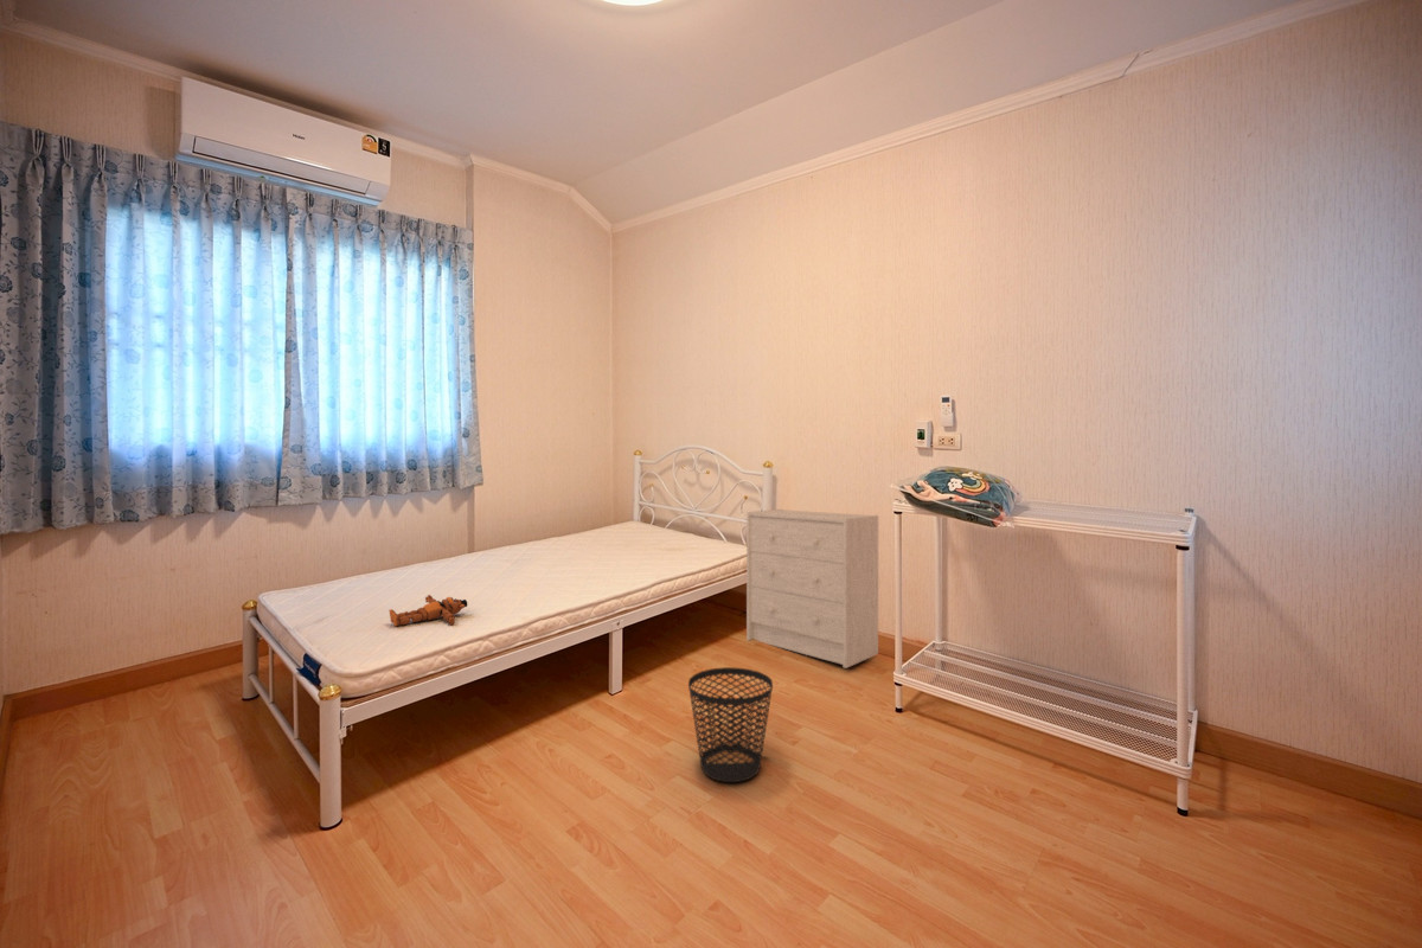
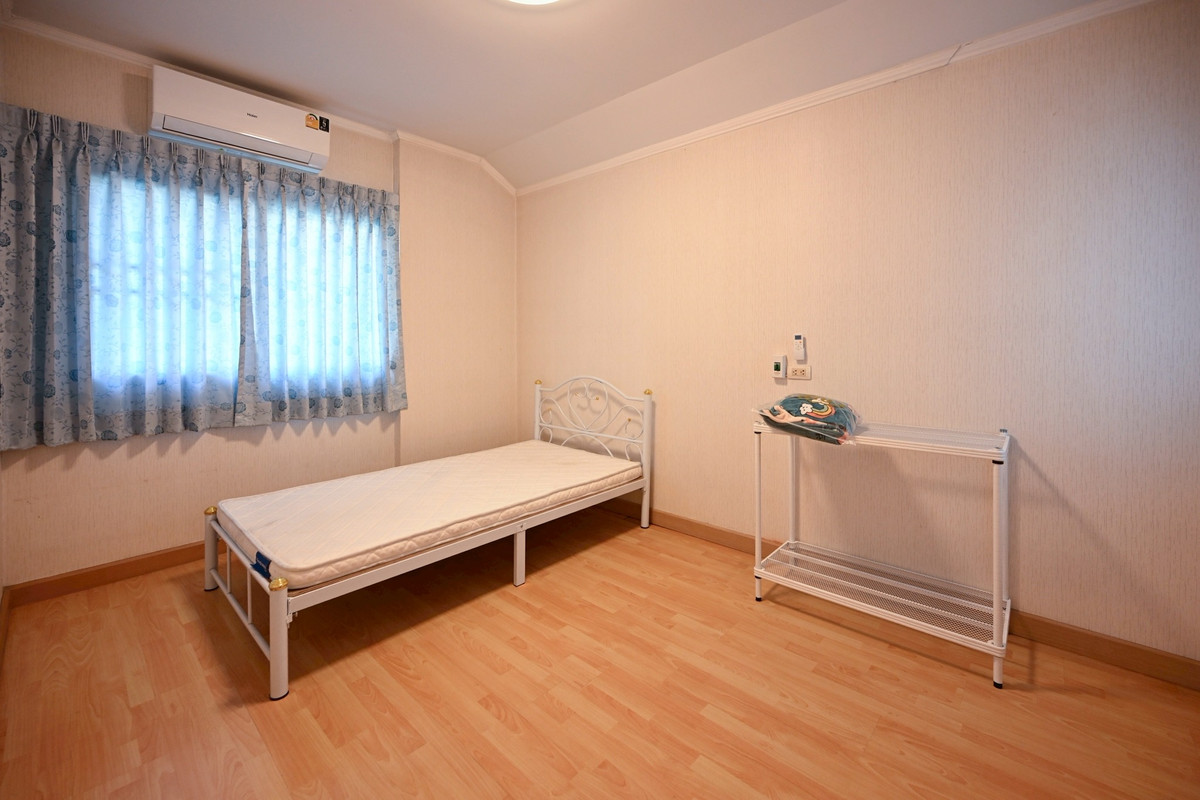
- wastebasket (730, 723)
- teddy bear (430, 609)
- dresser (809, 579)
